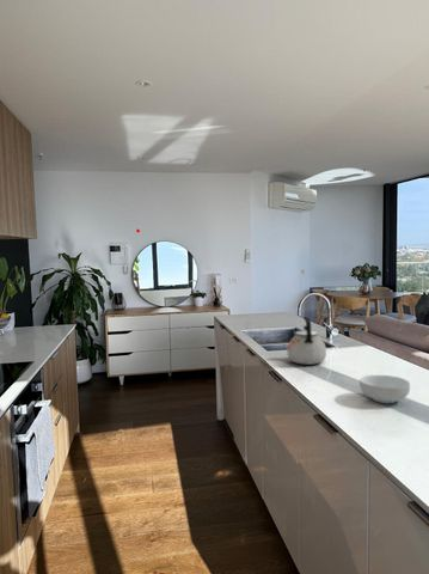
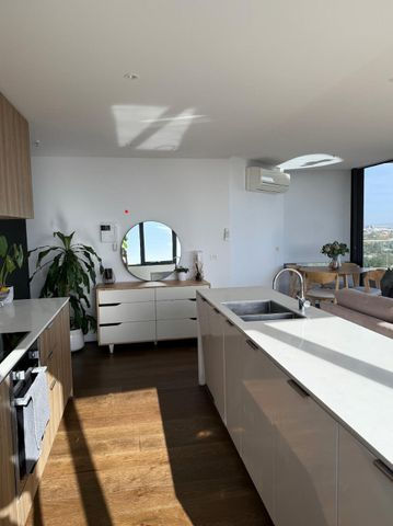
- kettle (306, 340)
- cereal bowl (384, 390)
